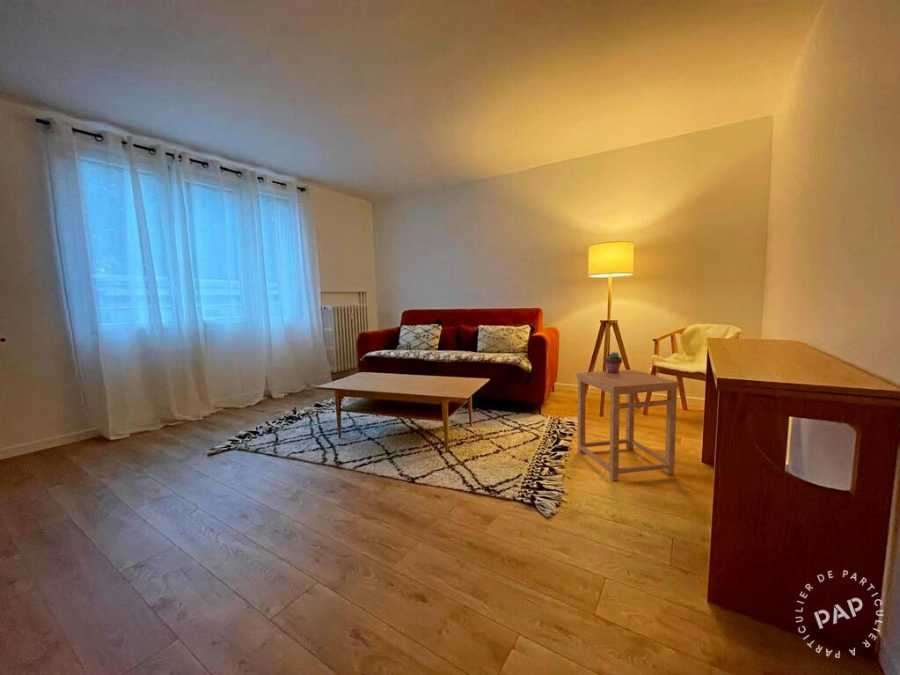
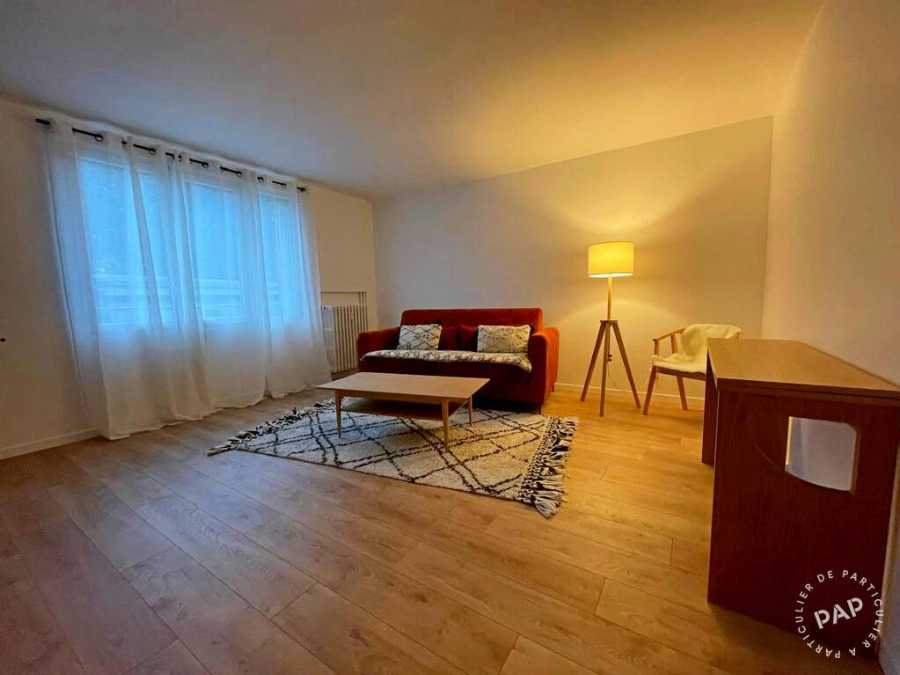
- potted succulent (613, 361)
- side table (626, 420)
